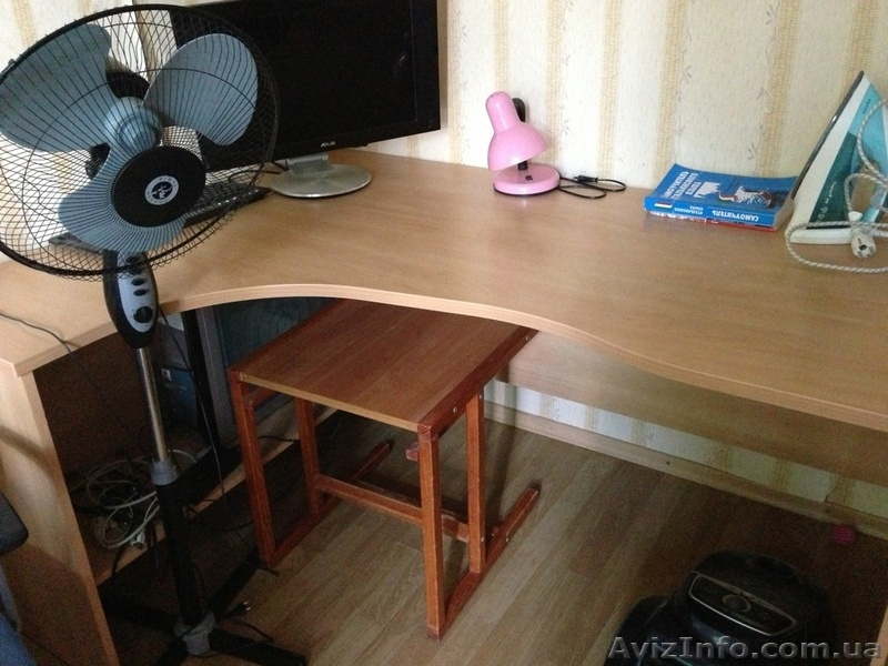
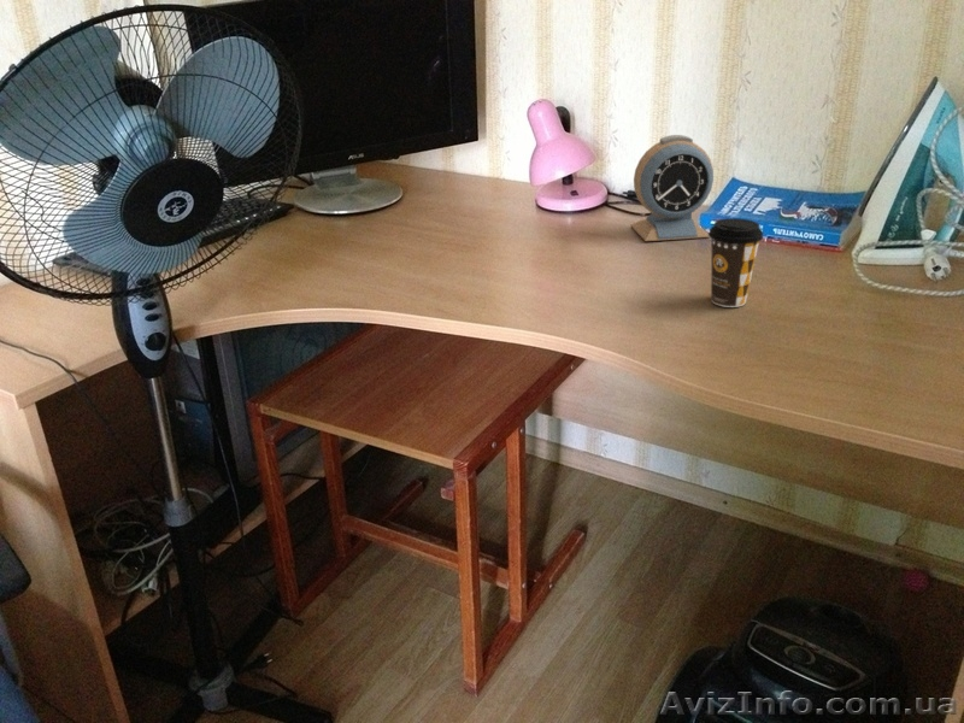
+ coffee cup (731, 263)
+ alarm clock (672, 184)
